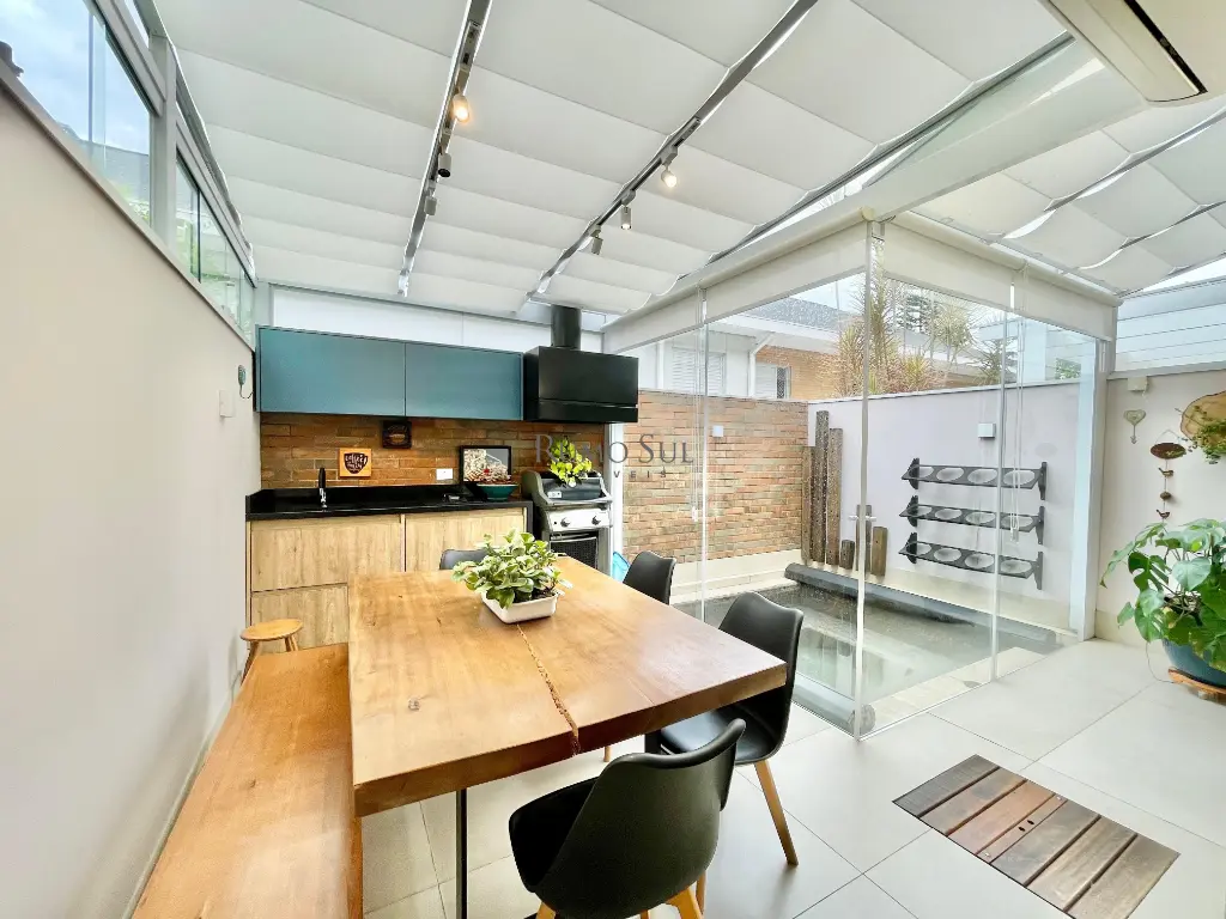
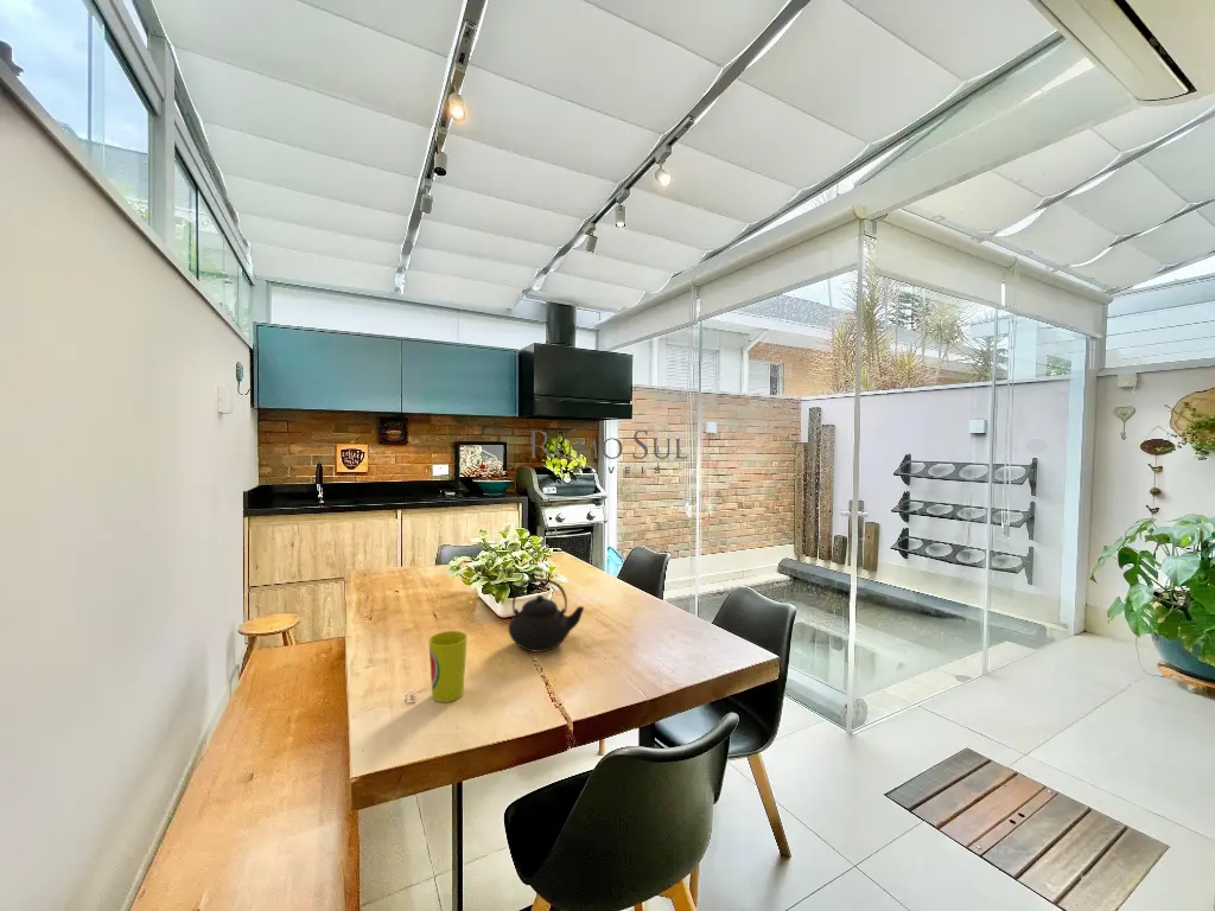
+ teapot (546, 611)
+ cup (447, 665)
